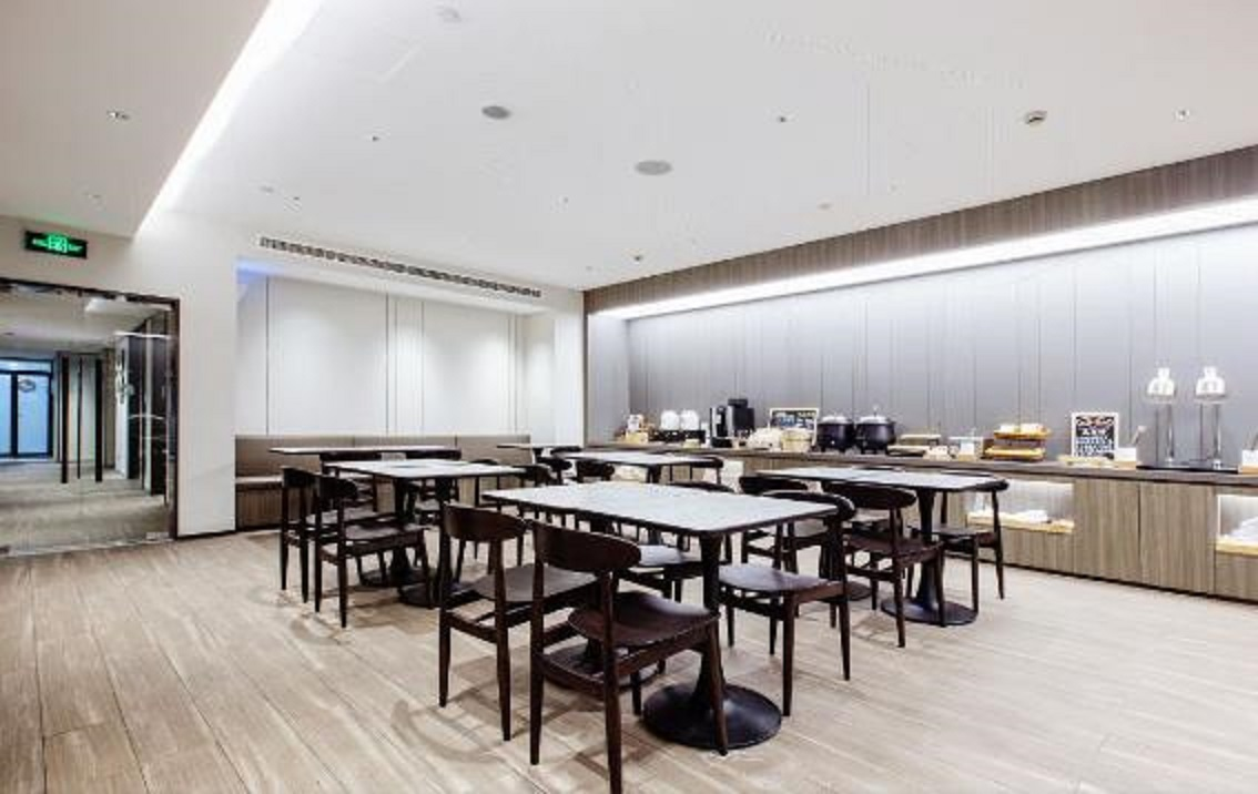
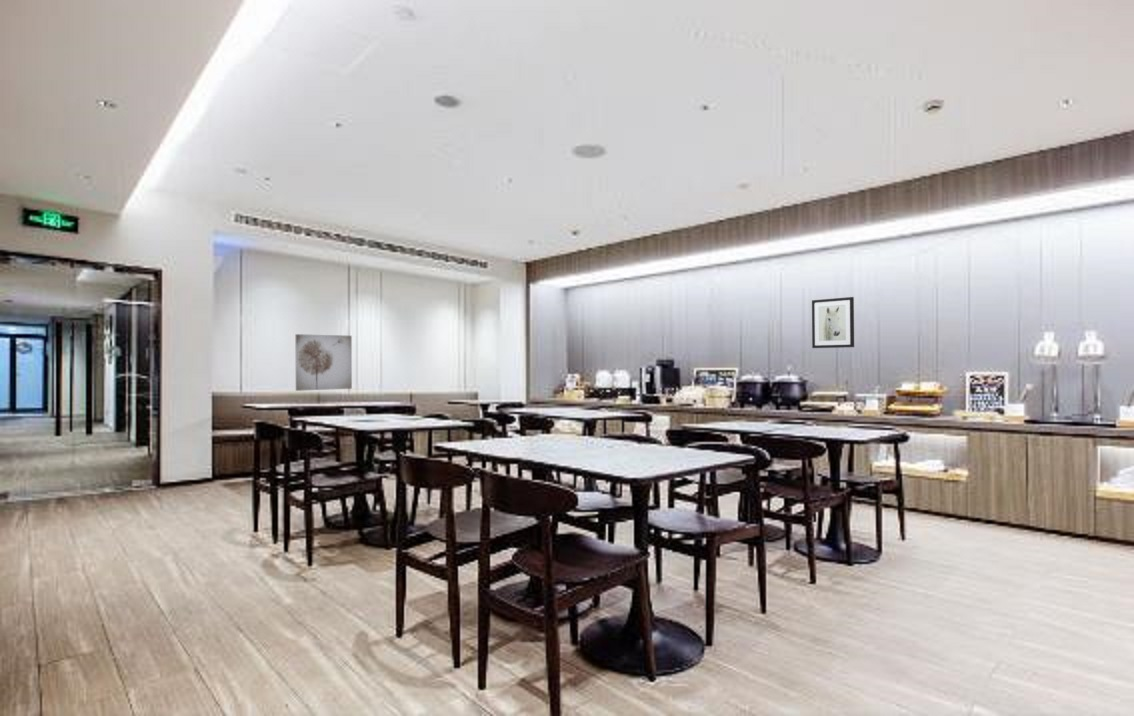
+ wall art (832, 323)
+ wall art (324, 362)
